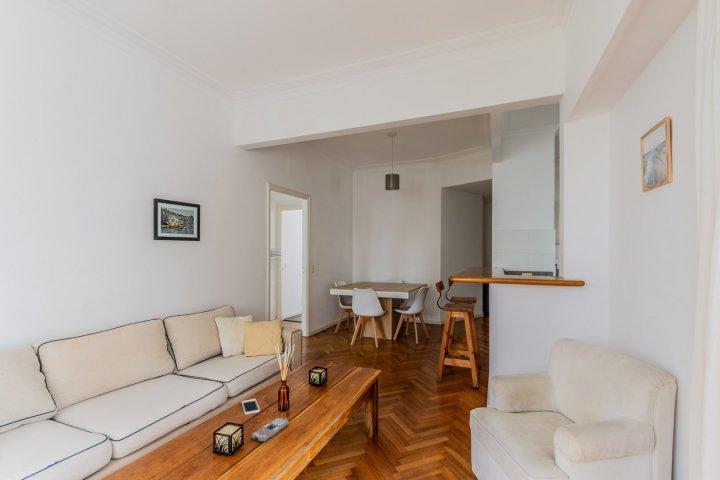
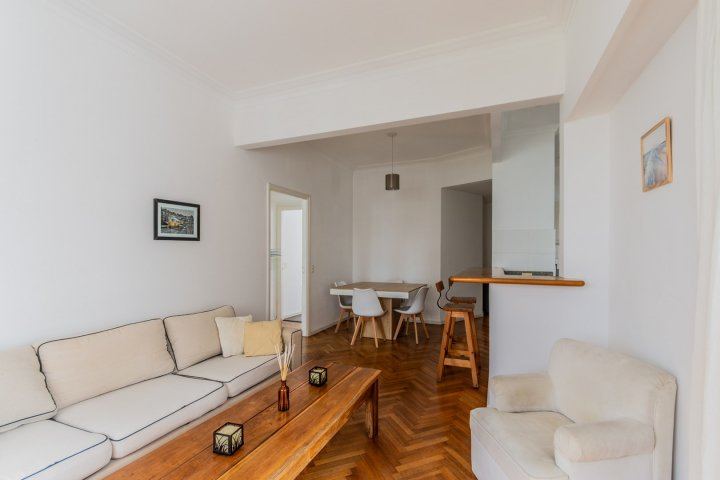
- remote control (271, 429)
- cell phone (250, 406)
